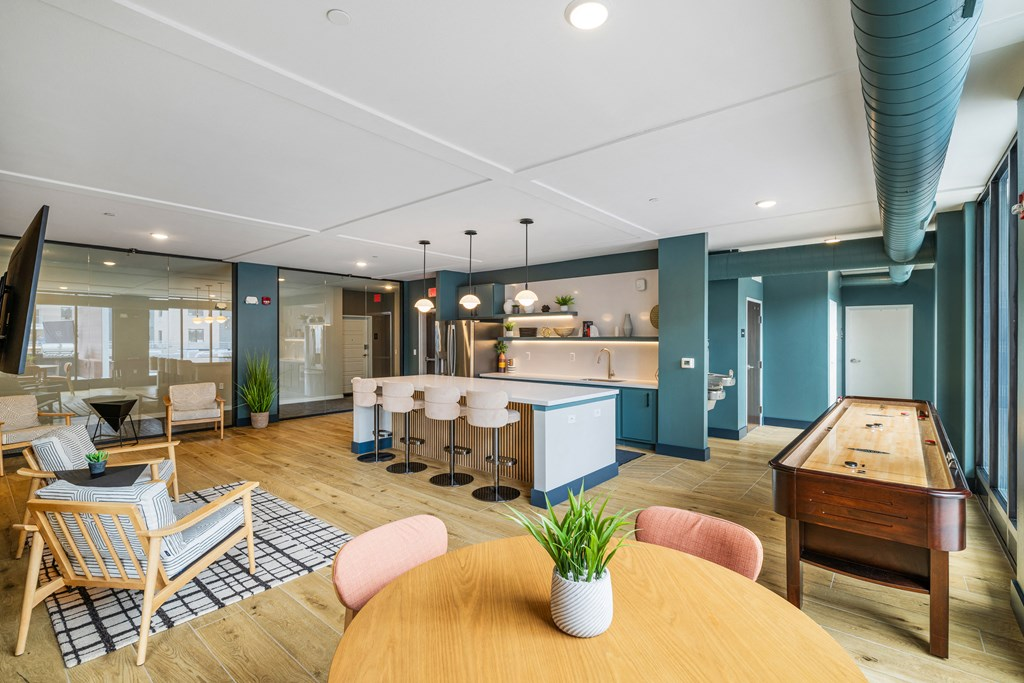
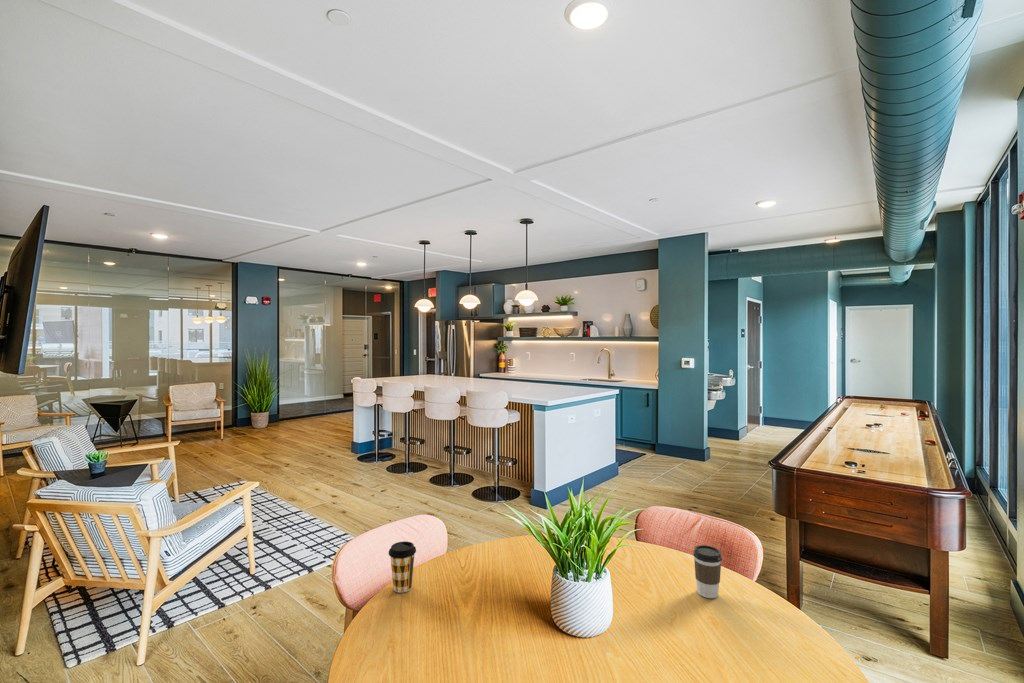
+ coffee cup (707, 571)
+ coffee cup (402, 567)
